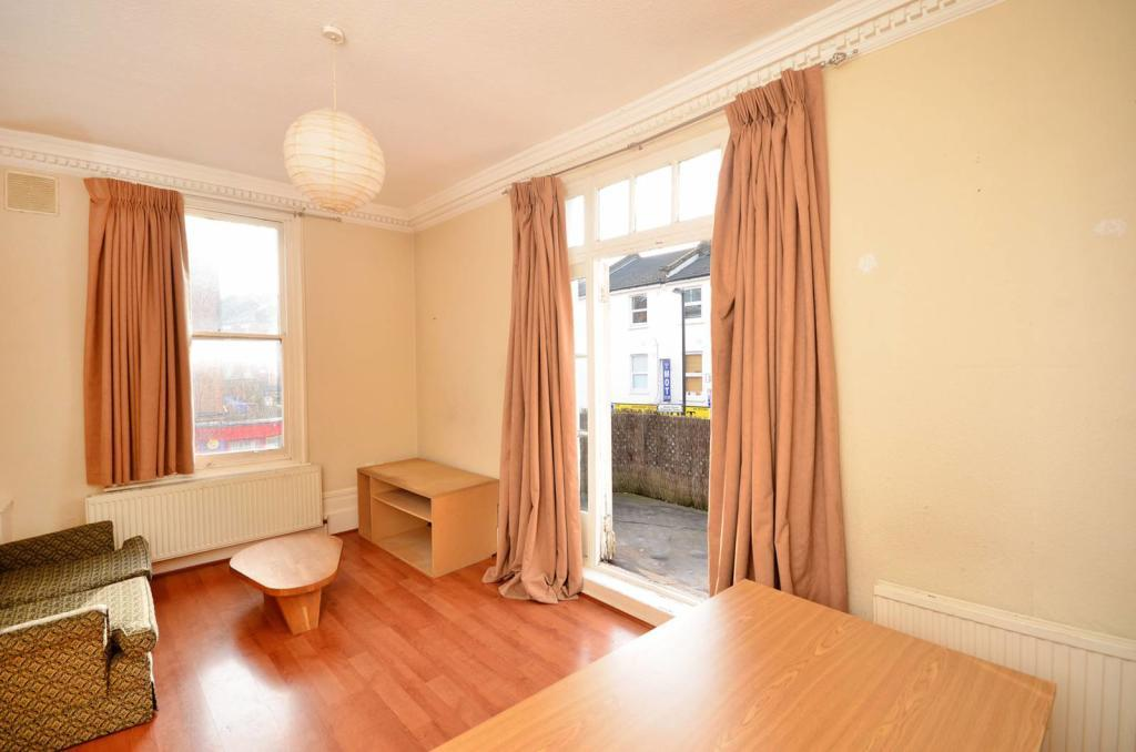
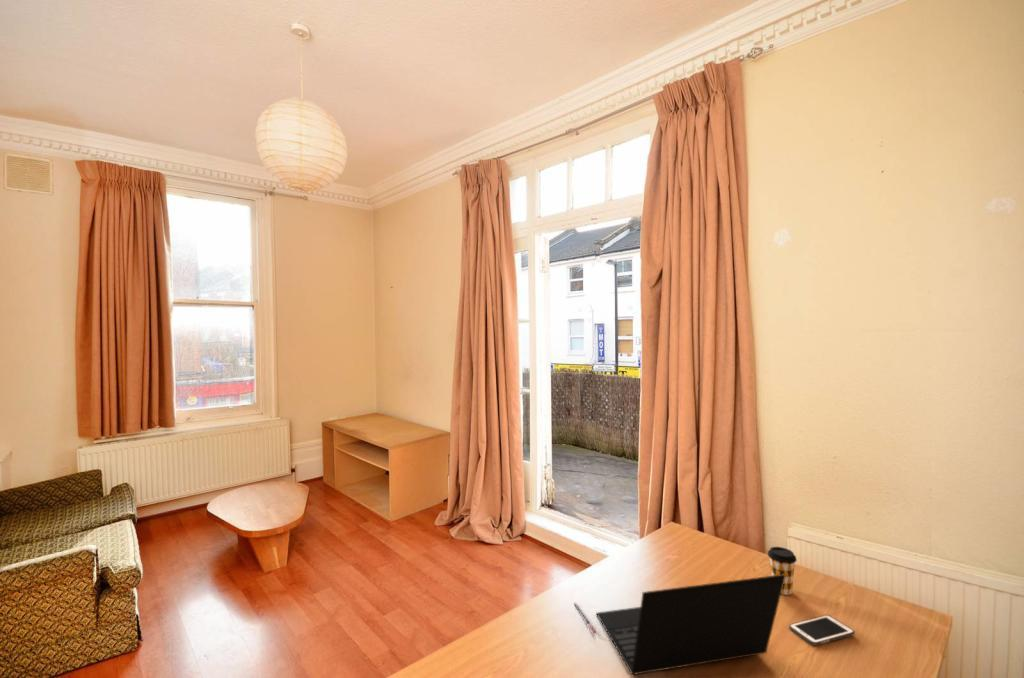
+ cell phone (821, 629)
+ coffee cup (782, 570)
+ pen (584, 616)
+ laptop (681, 598)
